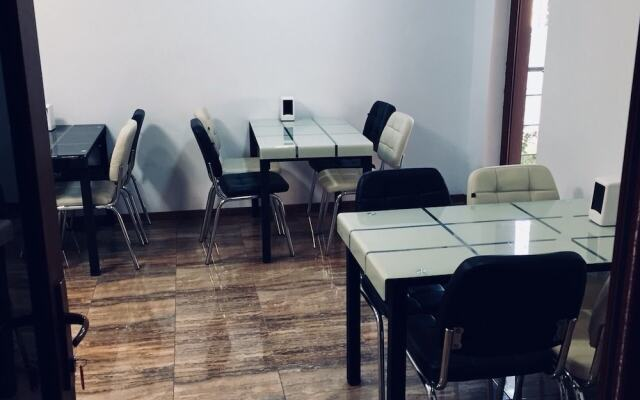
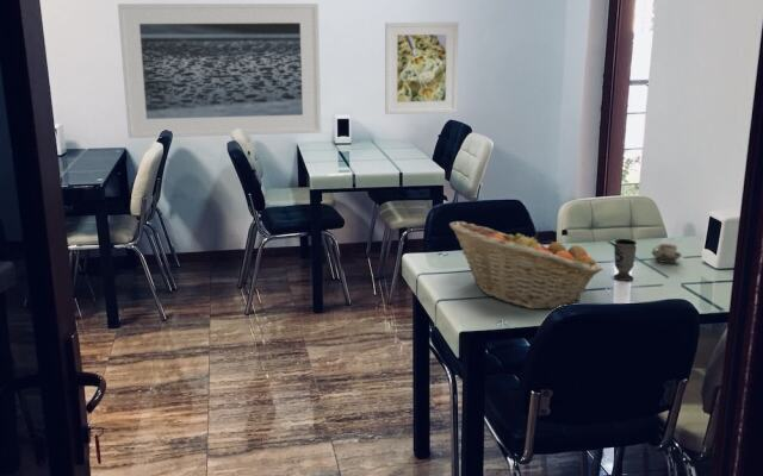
+ fruit basket (522, 258)
+ cup (624, 259)
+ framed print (223, 70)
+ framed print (421, 68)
+ cup (666, 252)
